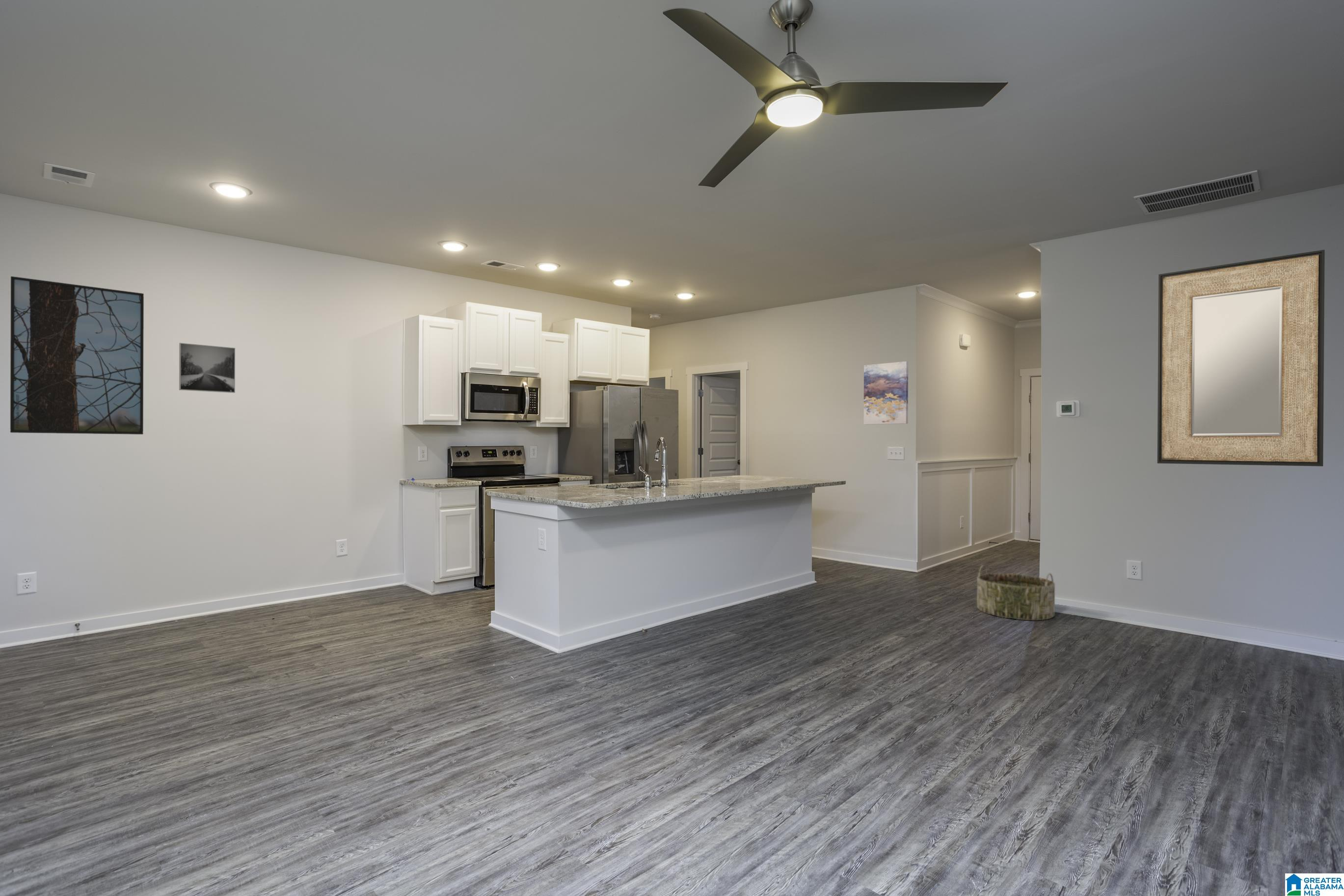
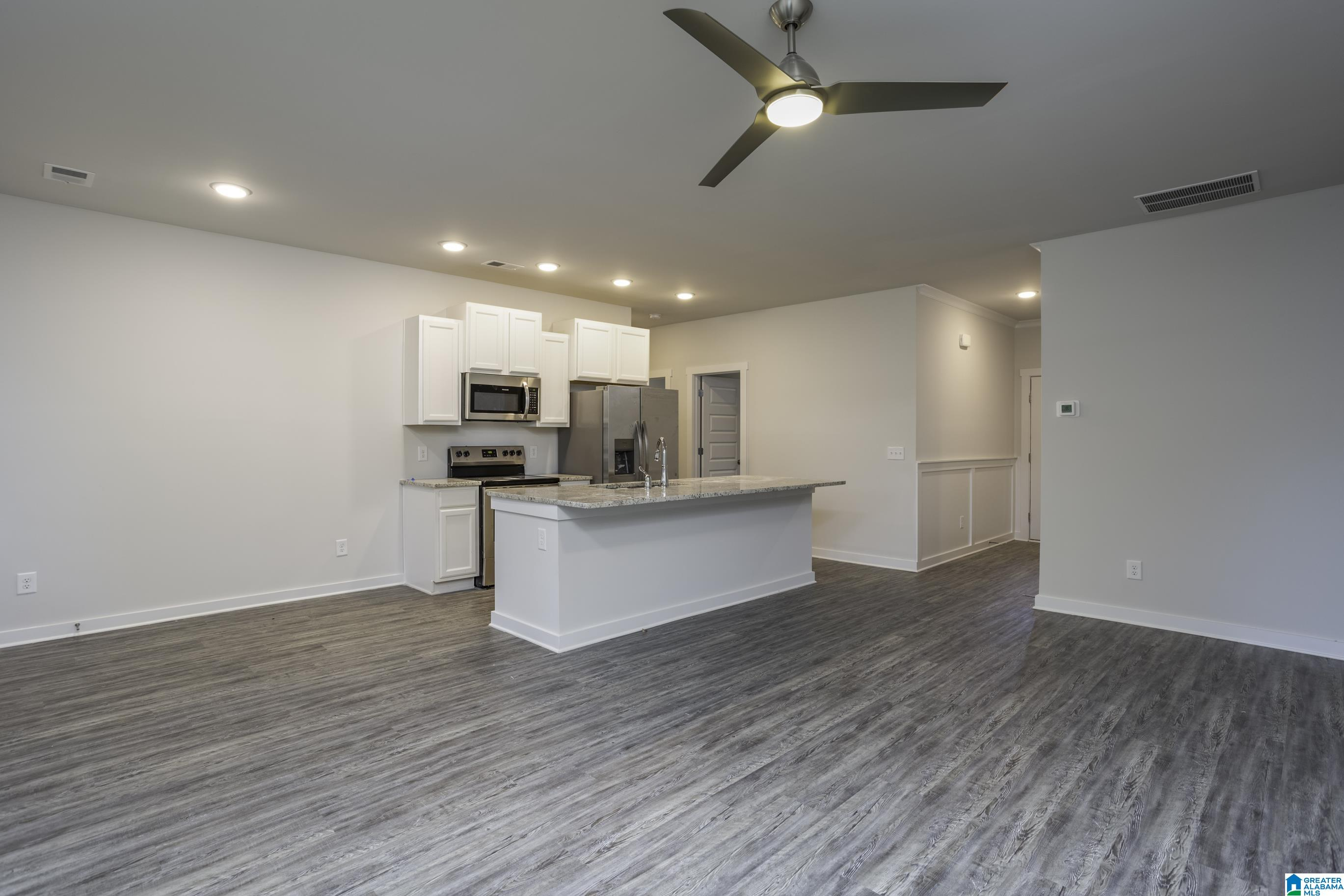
- home mirror (1236, 364)
- basket (1015, 590)
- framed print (208, 368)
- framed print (80, 359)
- wall art (885, 394)
